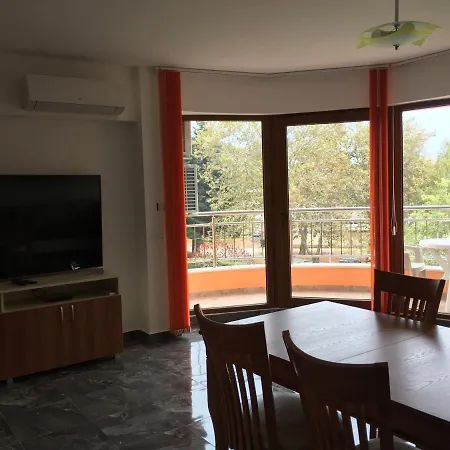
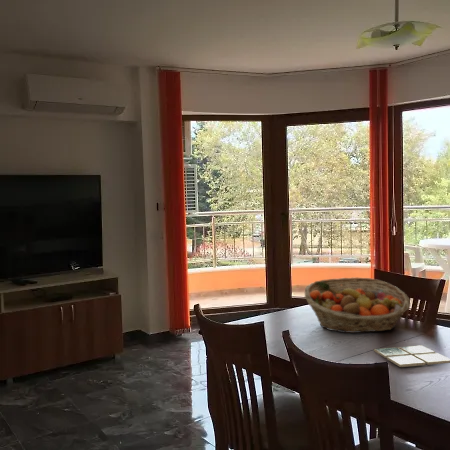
+ fruit basket (356, 303)
+ drink coaster (411, 355)
